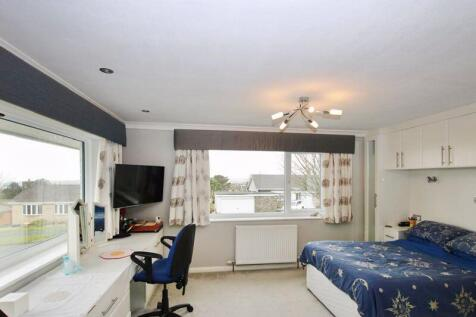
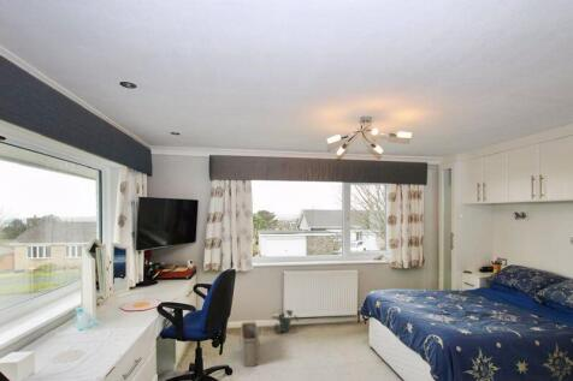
+ basket (249, 343)
+ potted plant (284, 320)
